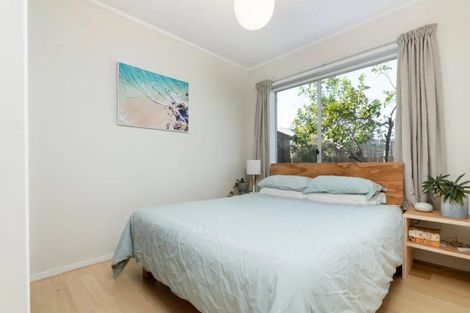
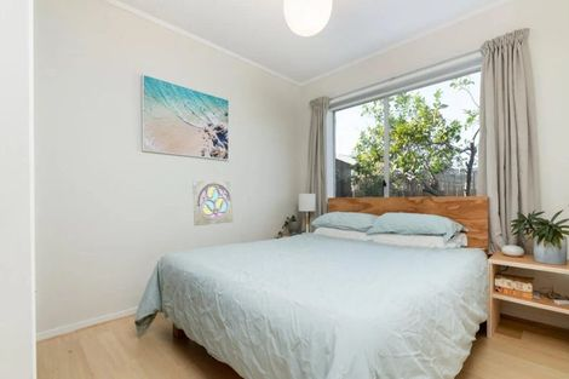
+ wall ornament (213, 202)
